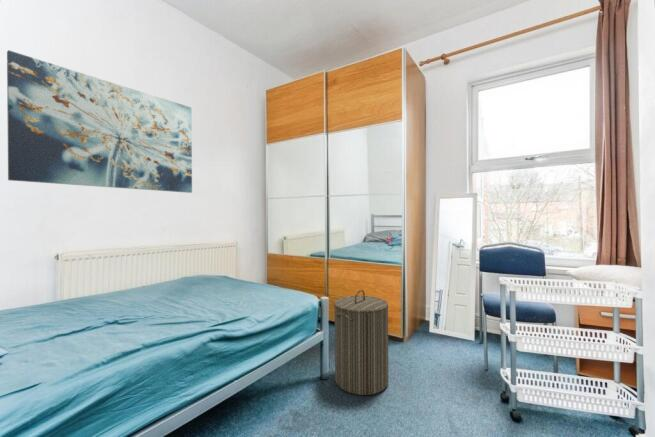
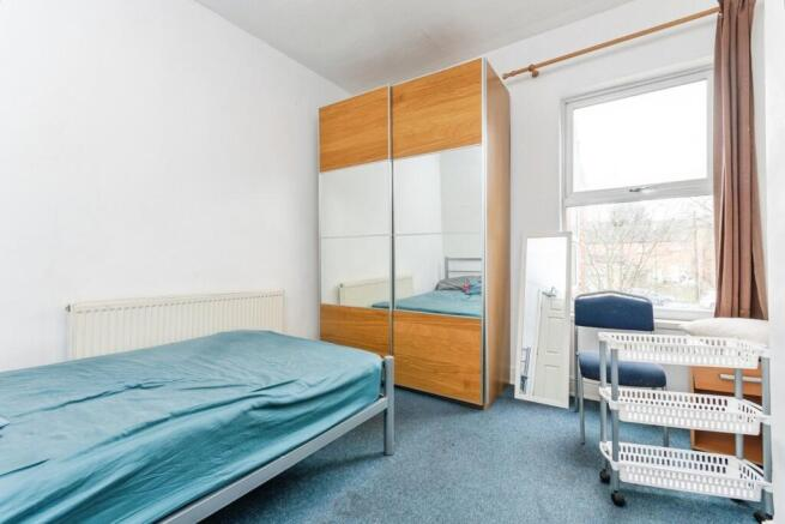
- laundry hamper (361, 335)
- wall art (118, 136)
